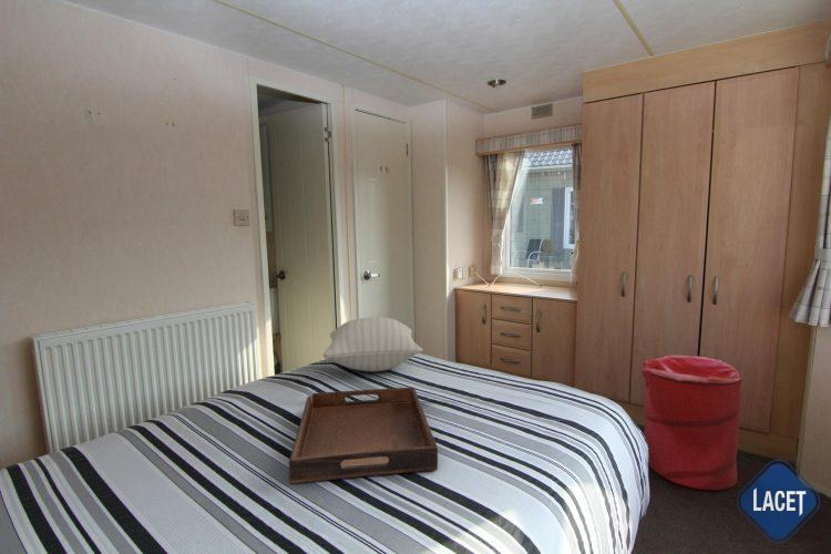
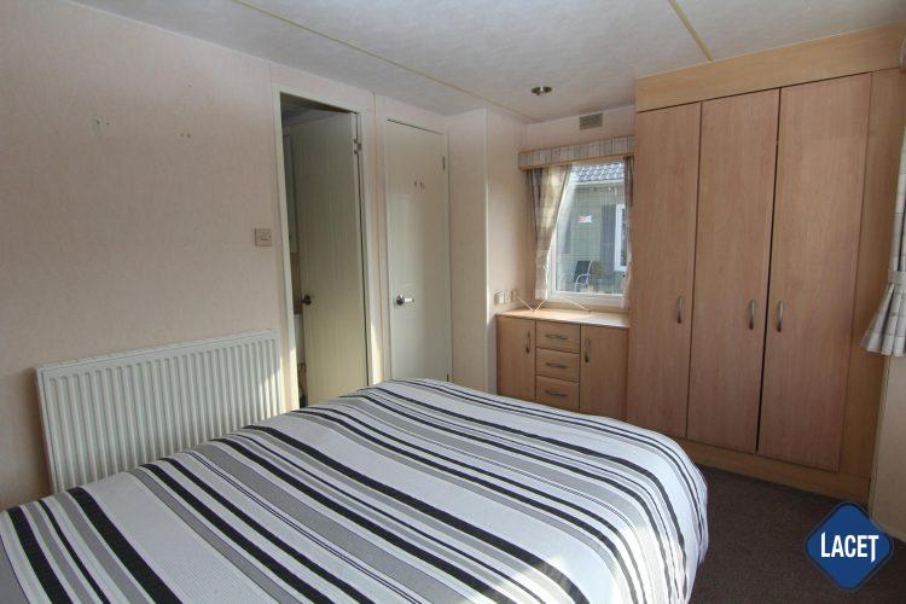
- laundry hamper (688, 416)
- serving tray (363, 425)
- pillow (372, 341)
